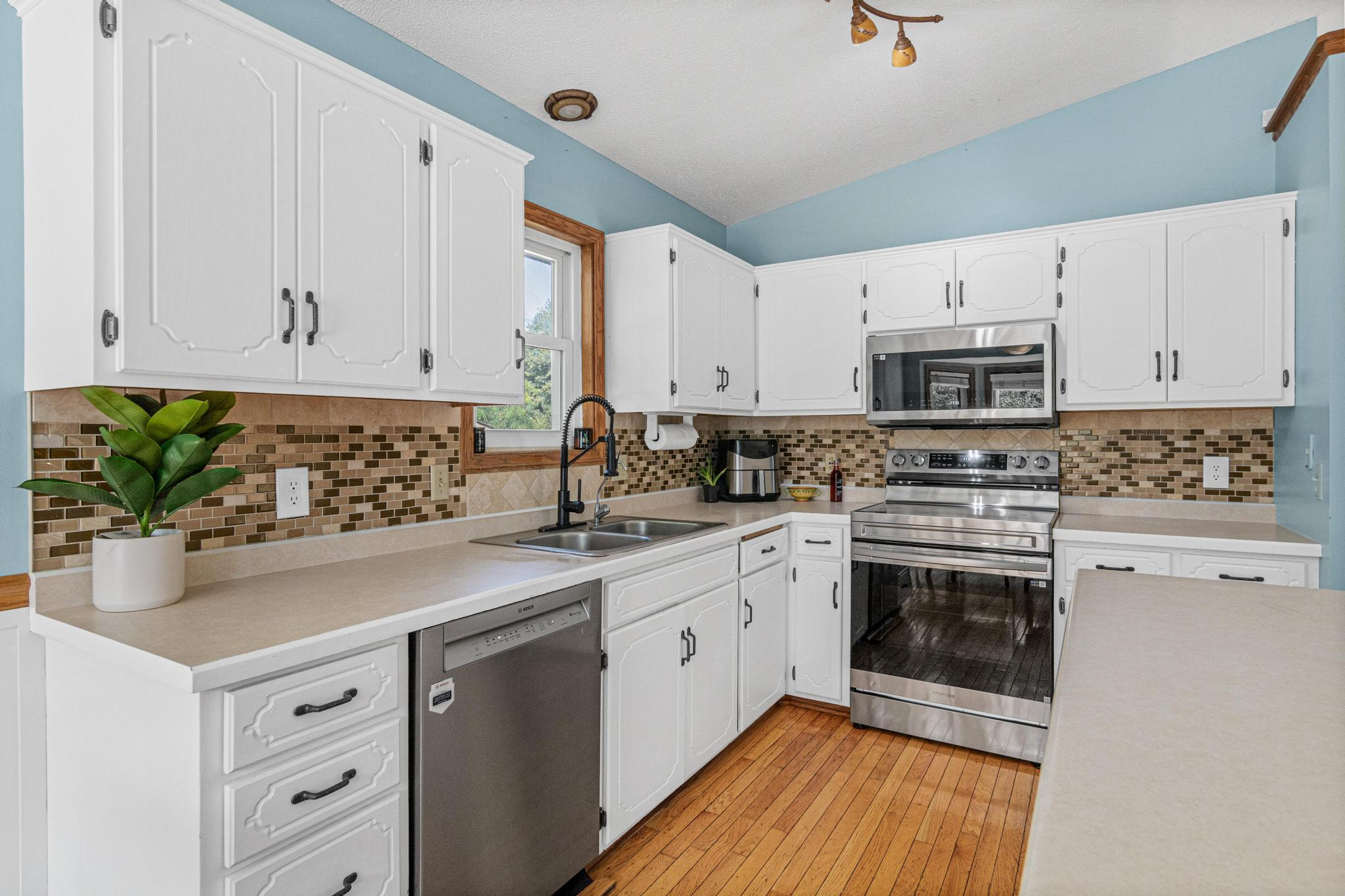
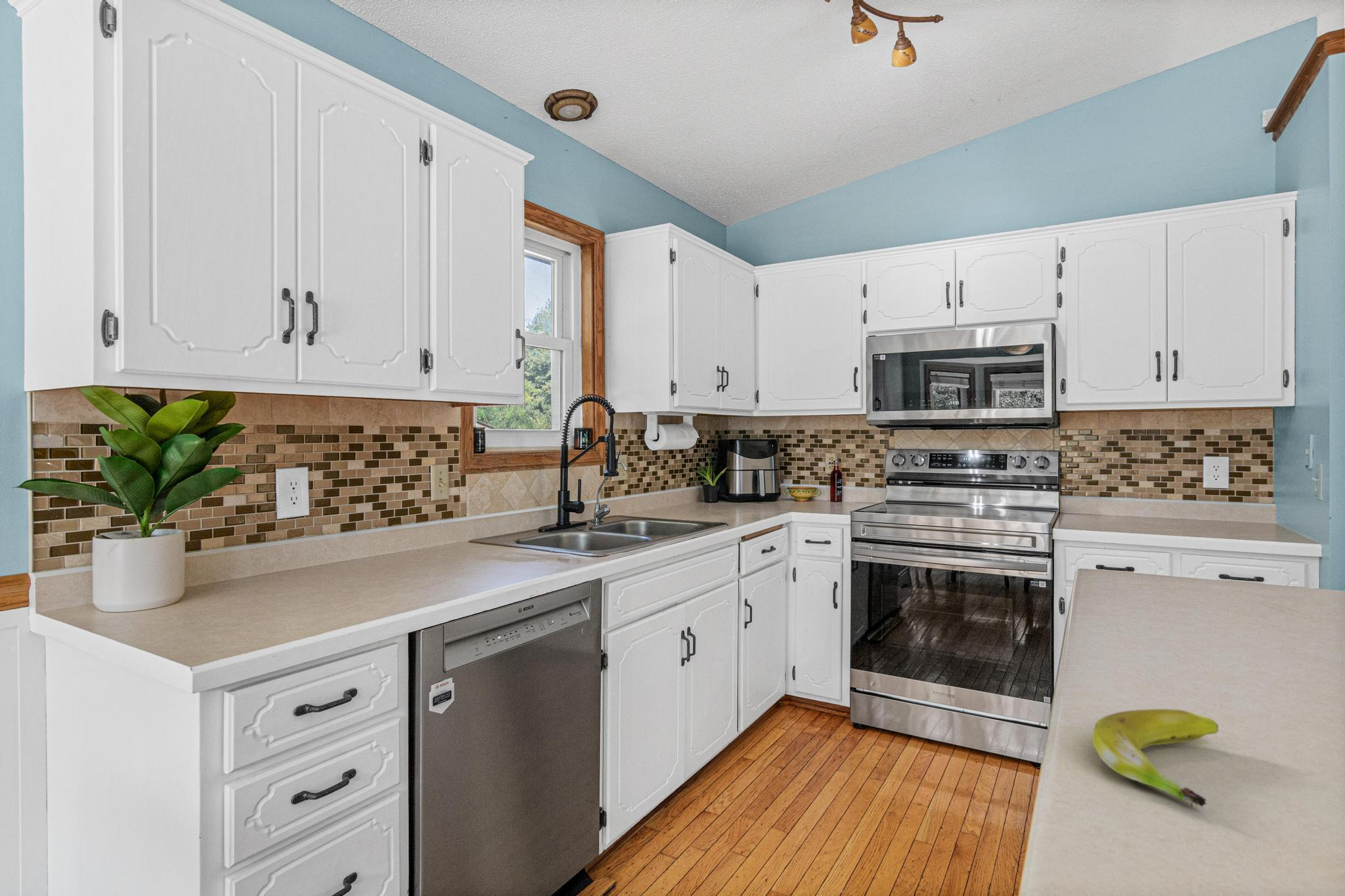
+ banana (1154, 742)
